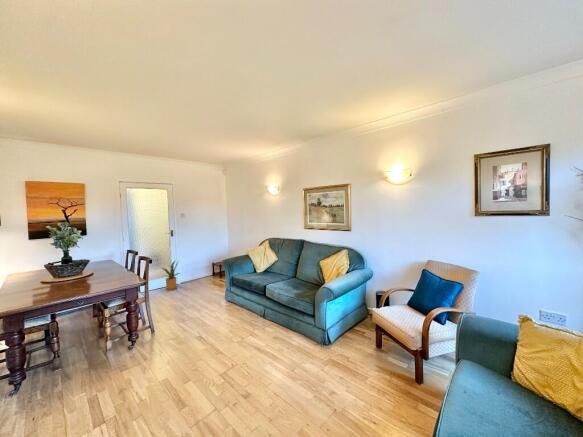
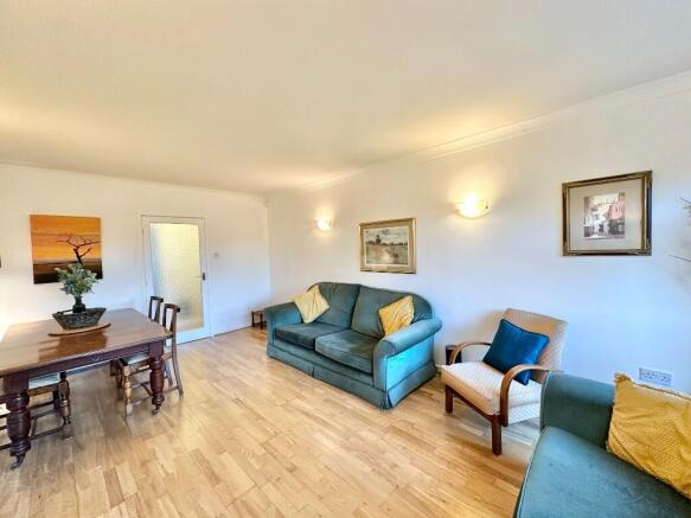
- house plant (169, 275)
